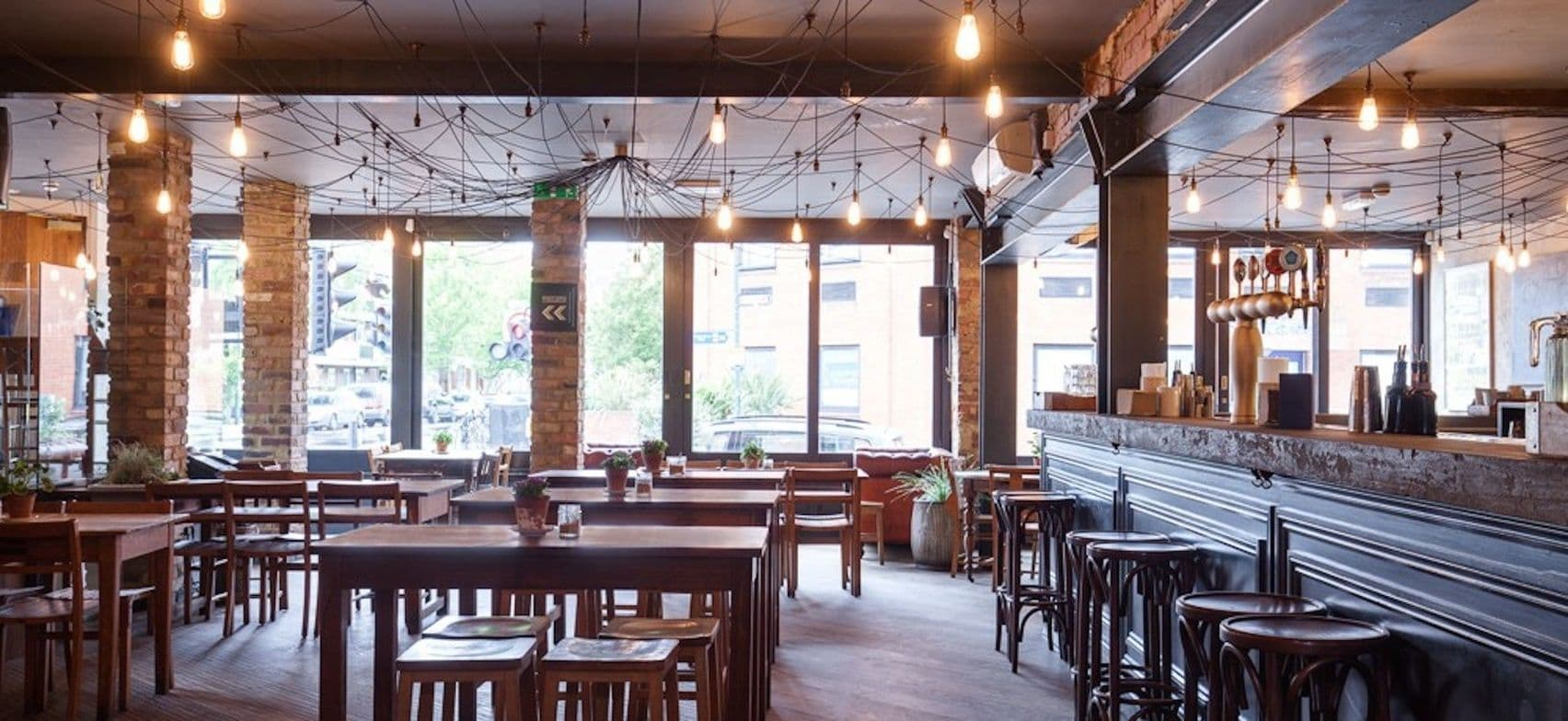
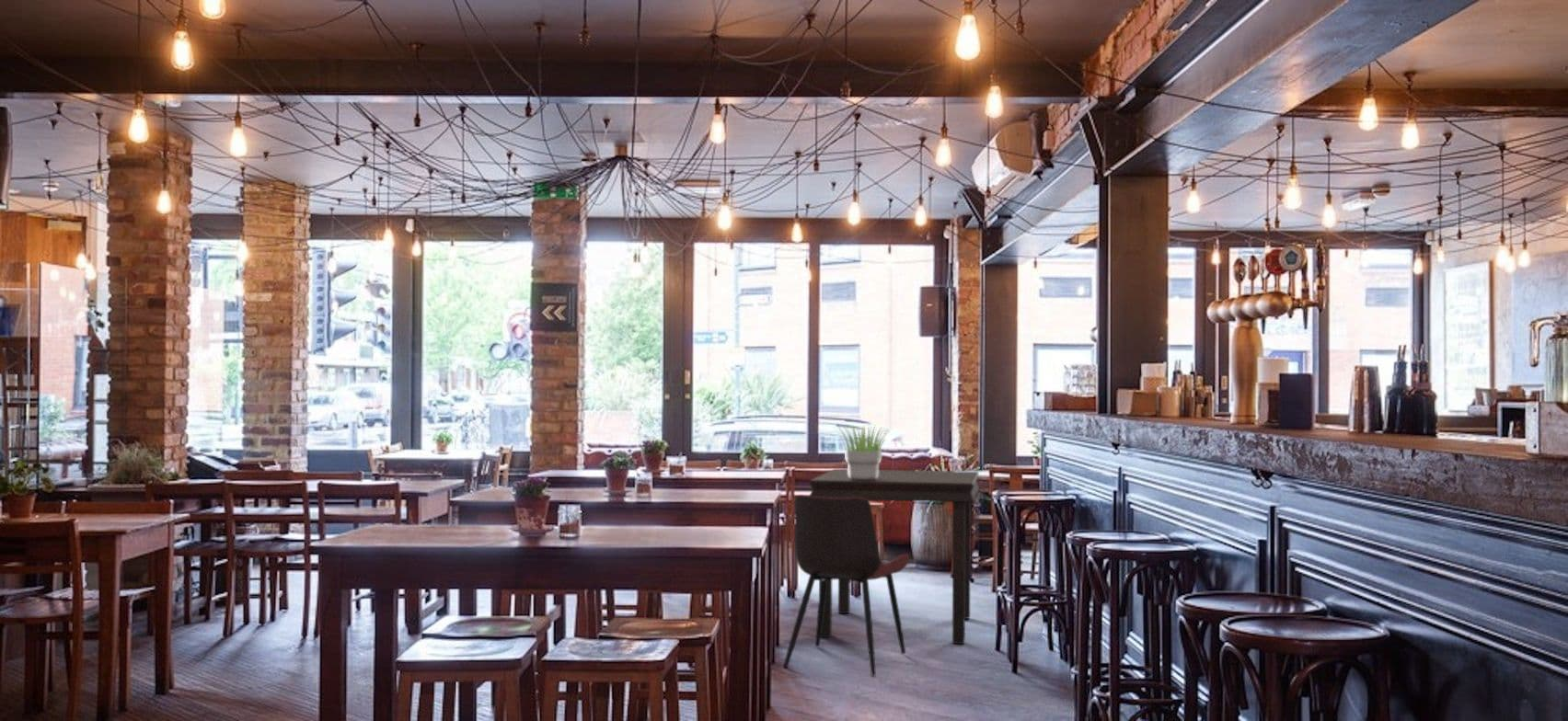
+ dining chair (845, 576)
+ potted plant (863, 452)
+ dining table (897, 500)
